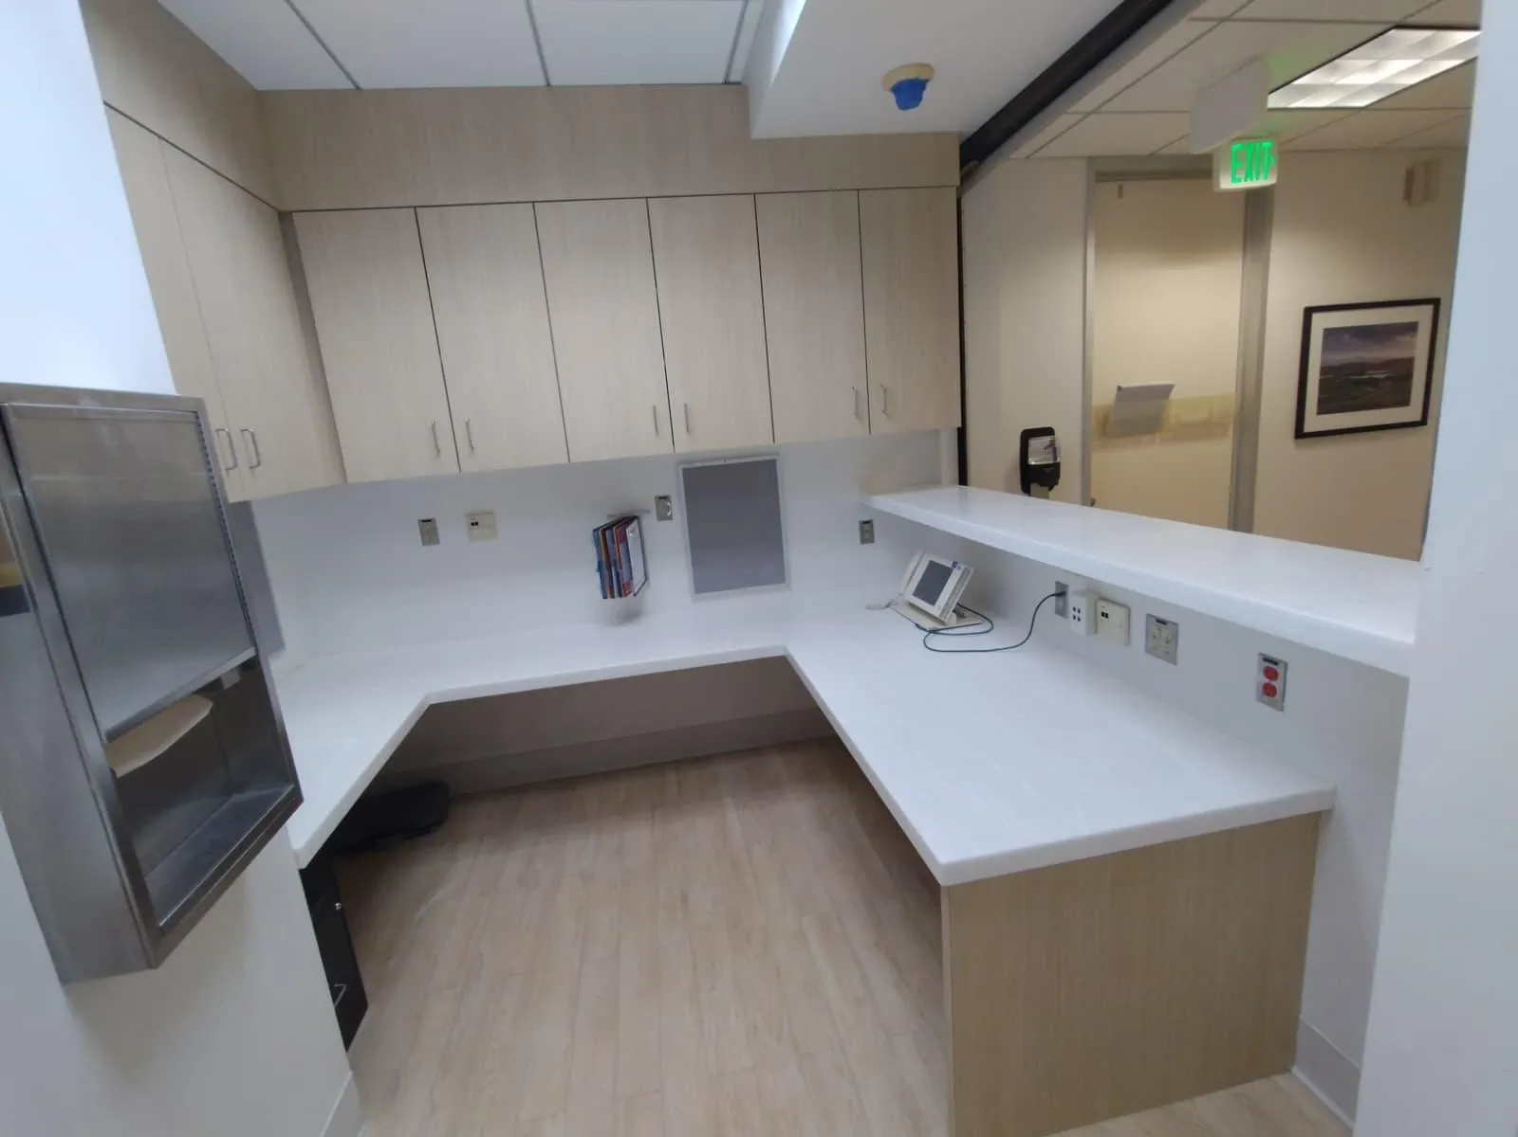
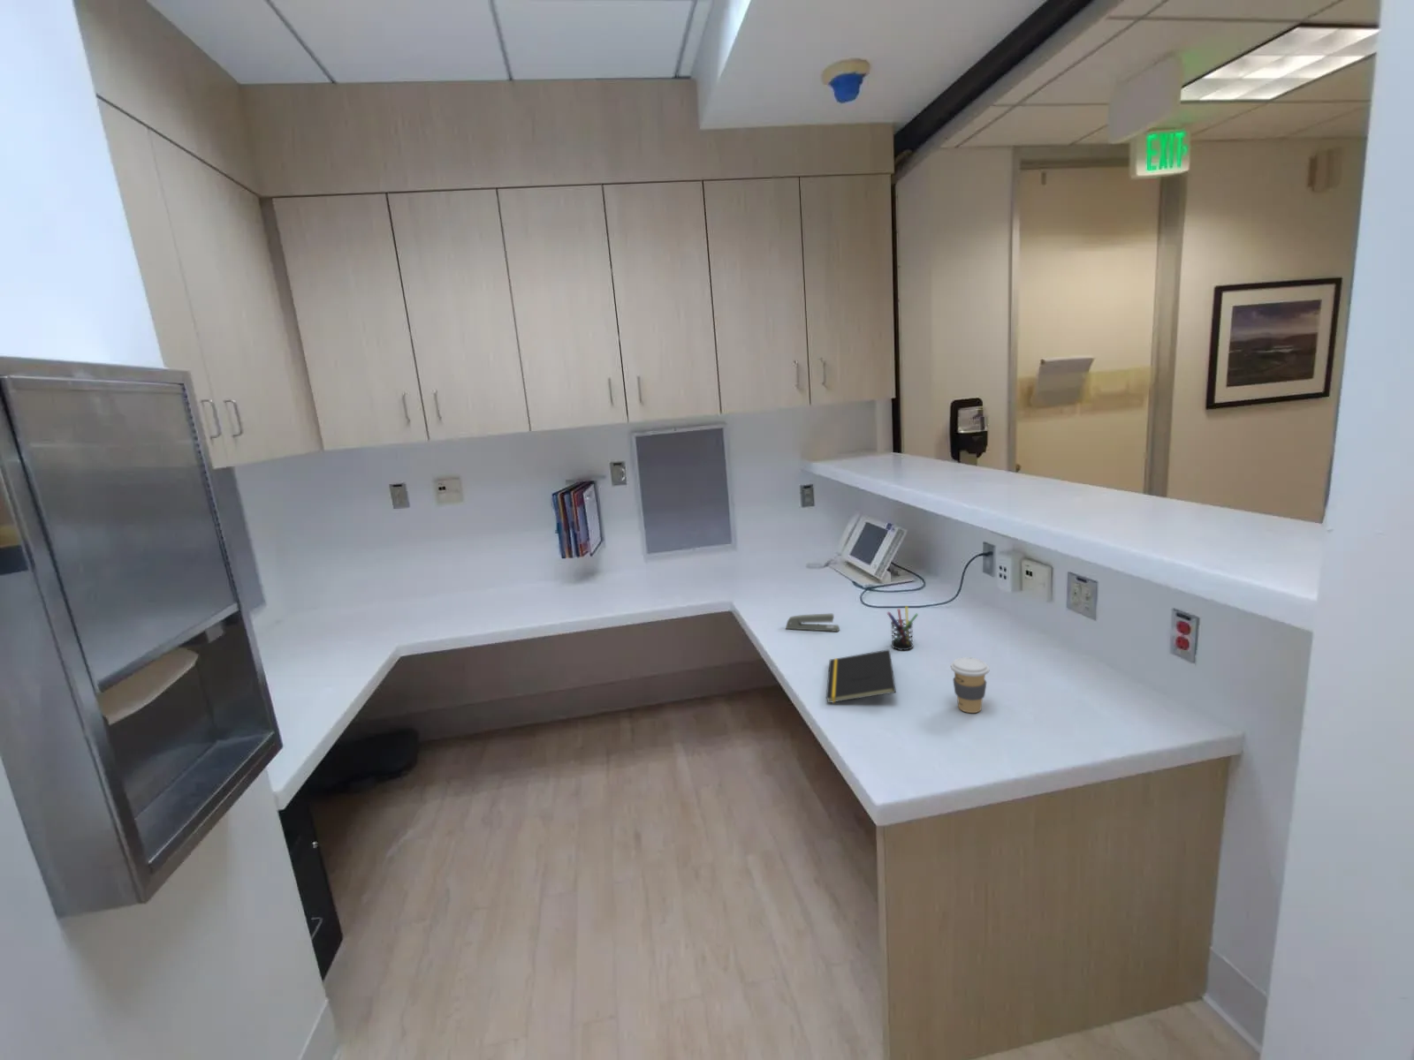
+ stapler (812, 621)
+ pen holder (903, 626)
+ notepad (860, 675)
+ coffee cup (970, 686)
